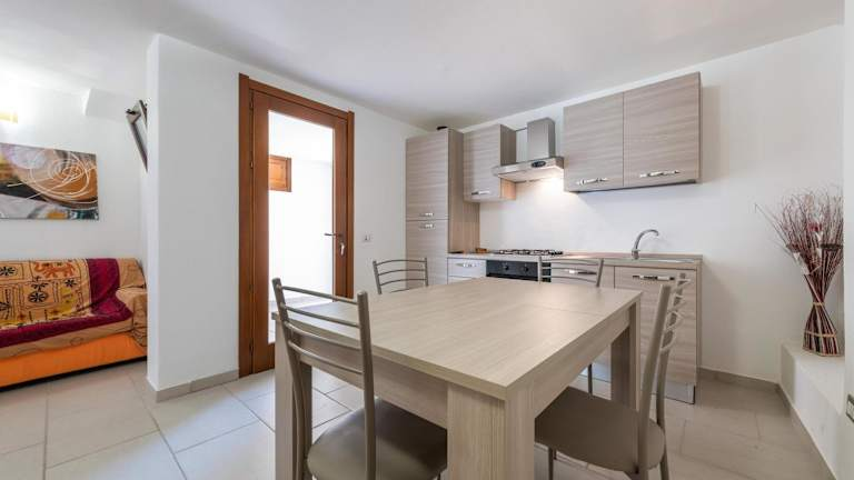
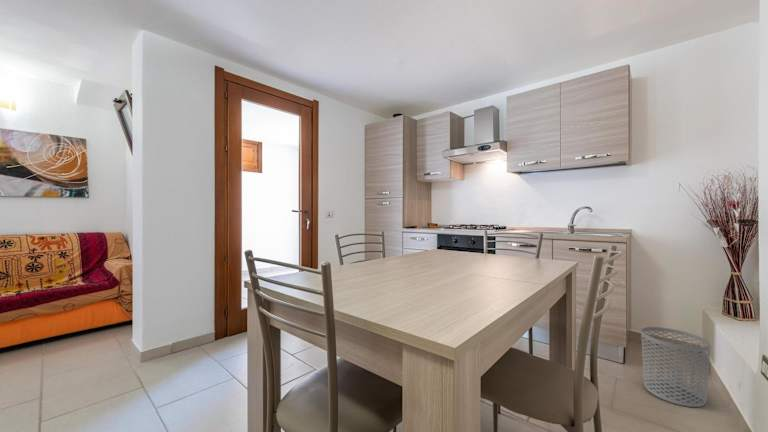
+ waste bin (673, 365)
